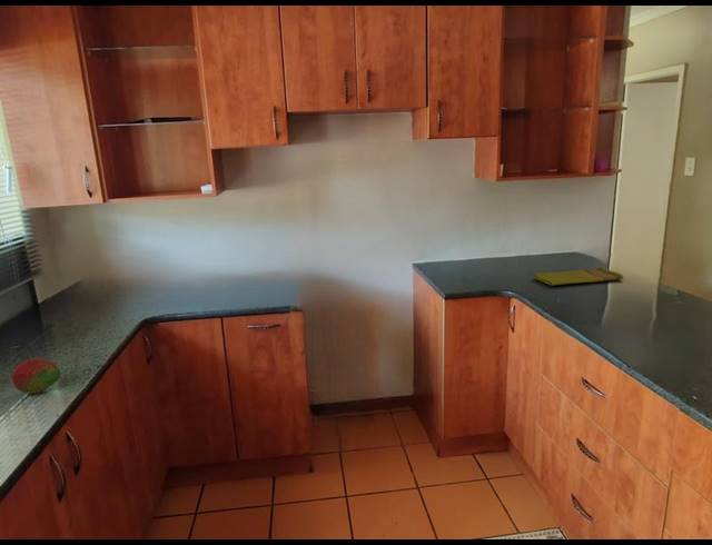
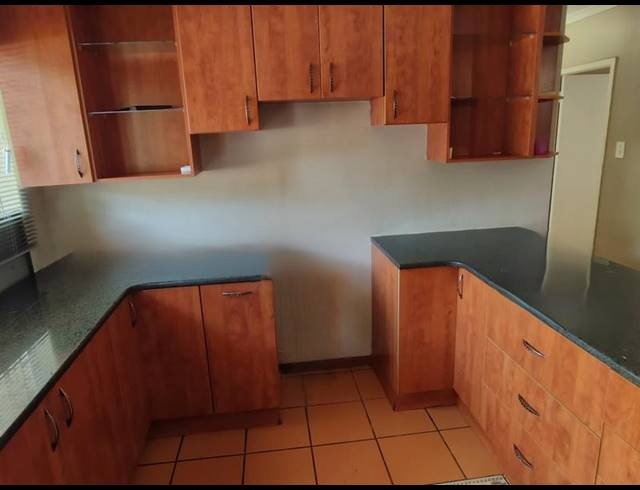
- fruit (36, 376)
- dish towel (577, 276)
